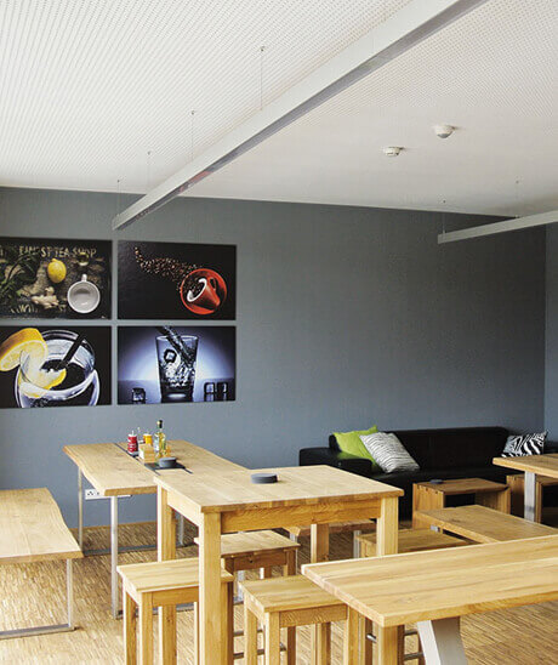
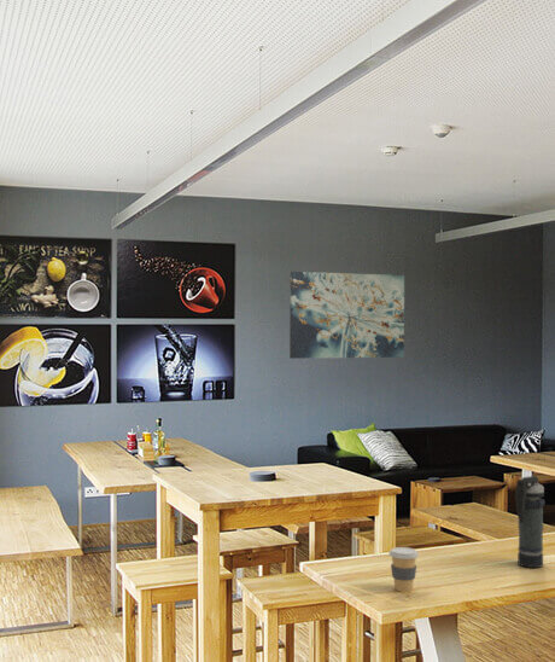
+ coffee cup (403, 569)
+ smoke grenade (527, 521)
+ wall art (347, 315)
